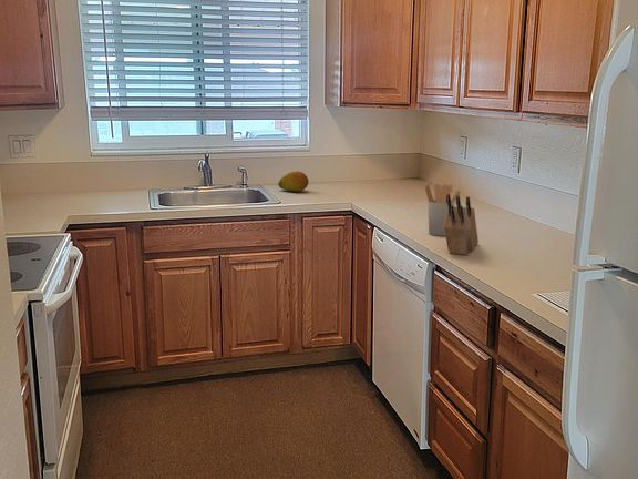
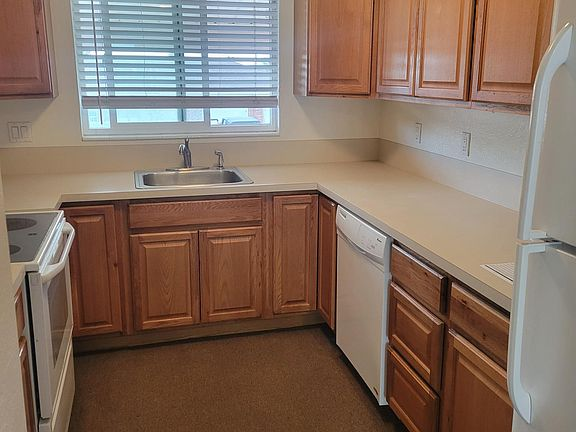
- utensil holder (441, 207)
- fruit (294, 181)
- knife block (461, 221)
